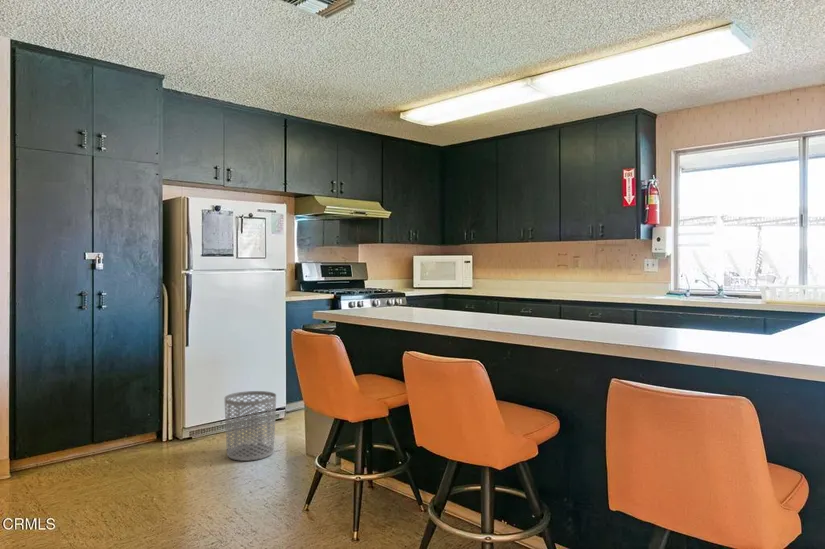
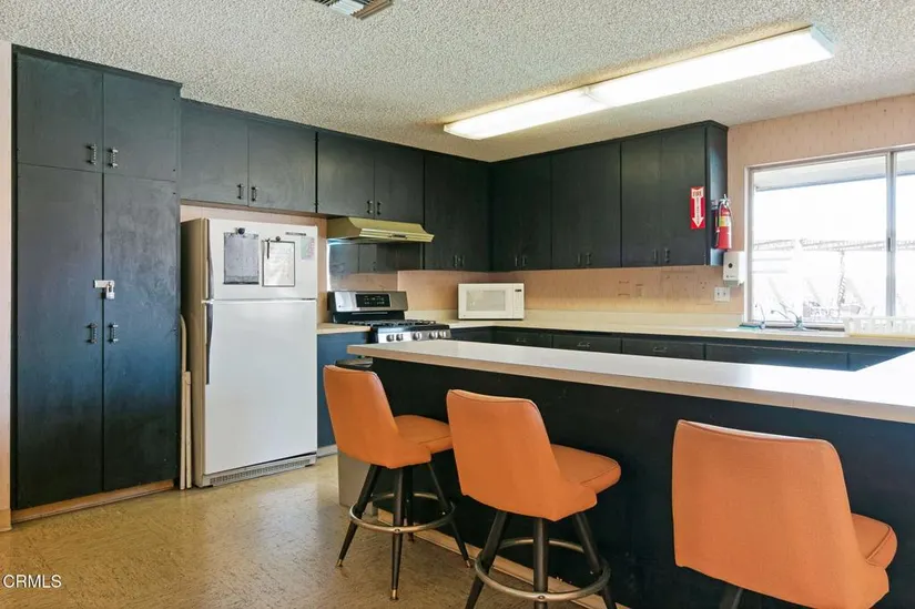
- waste bin (251, 425)
